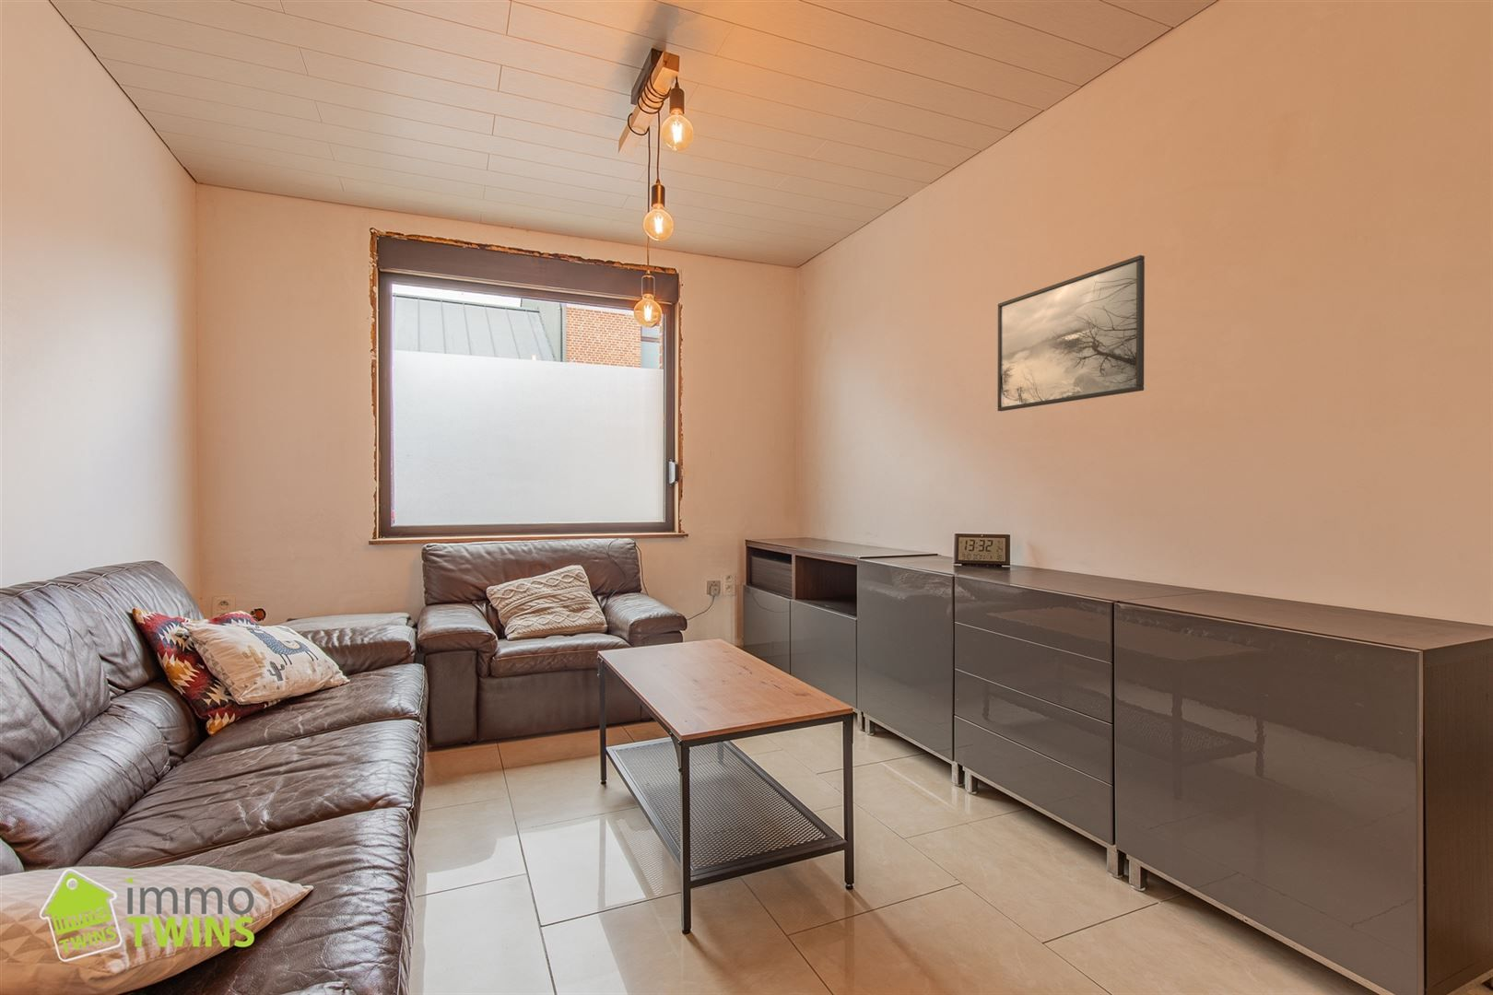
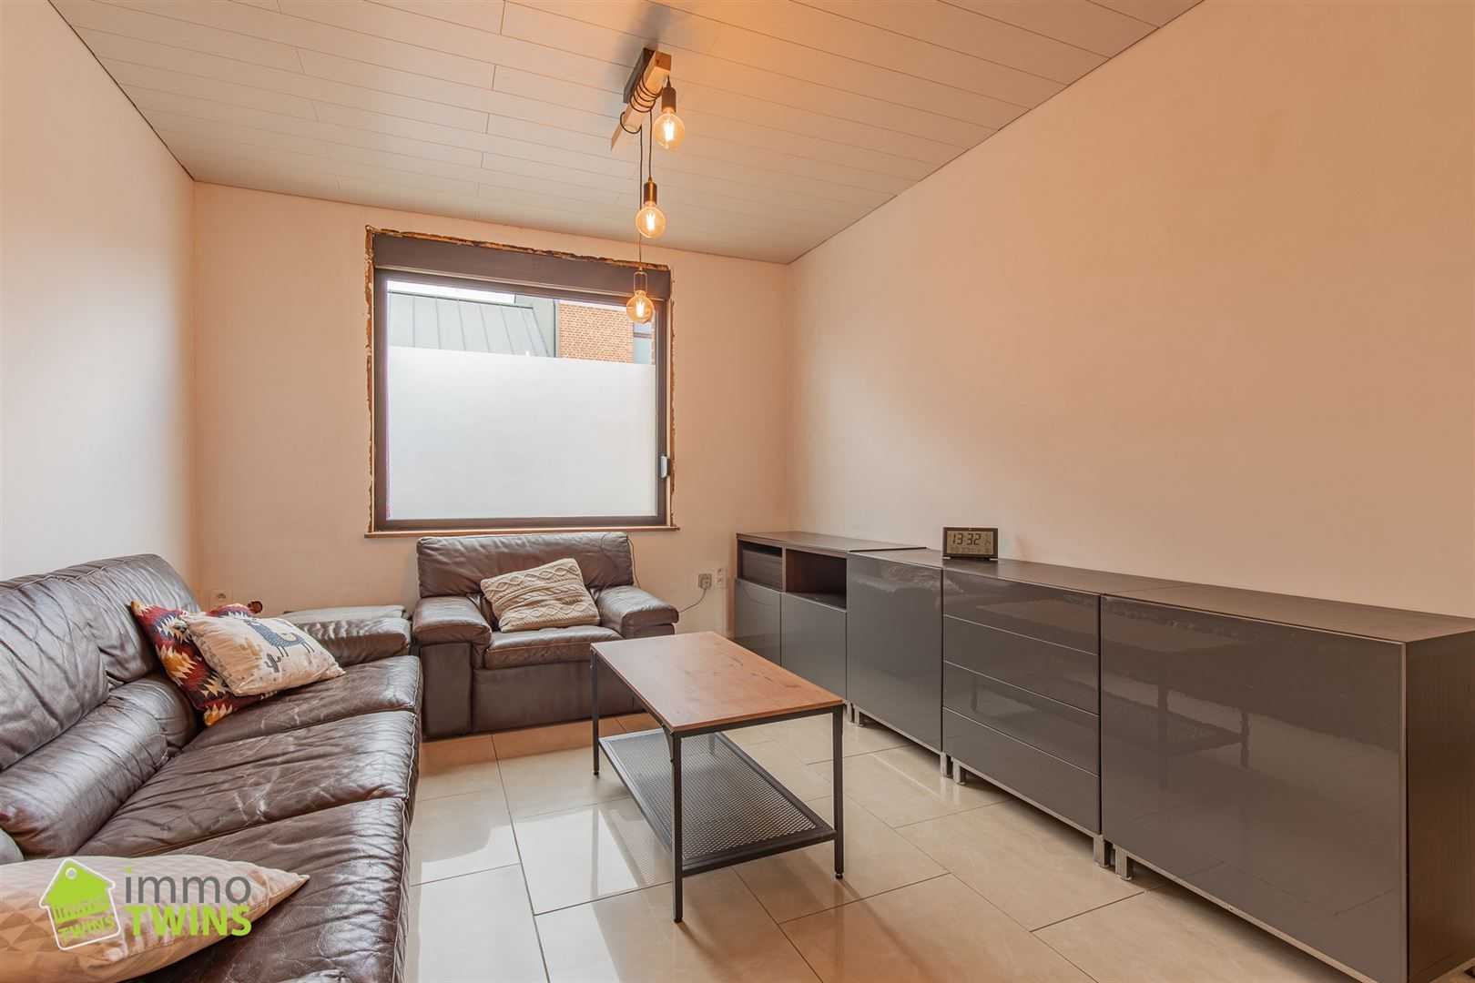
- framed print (1063, 342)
